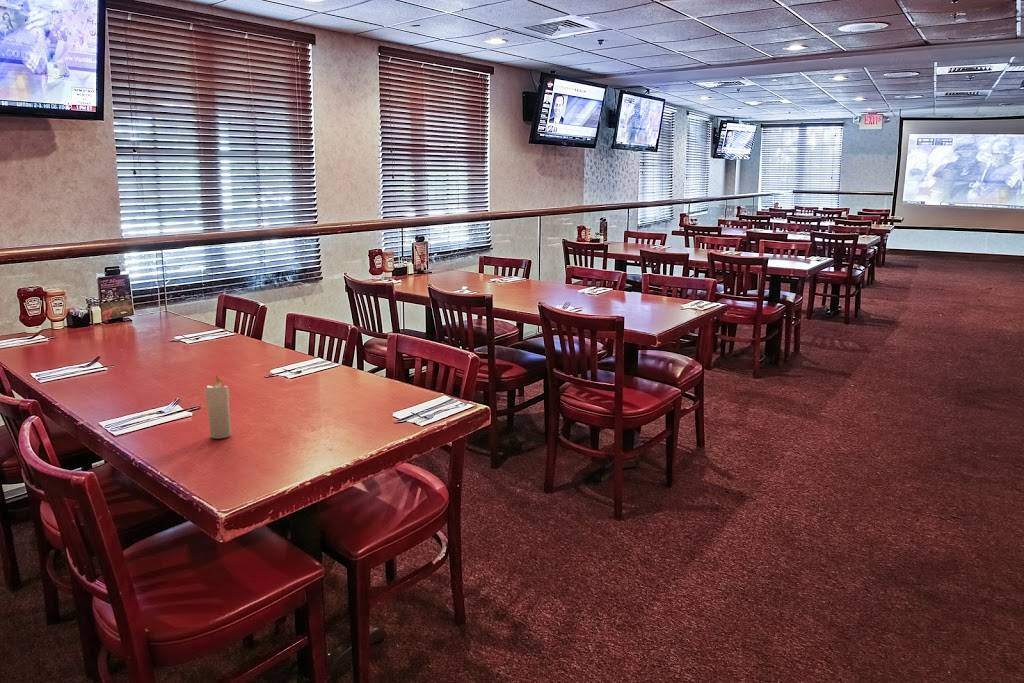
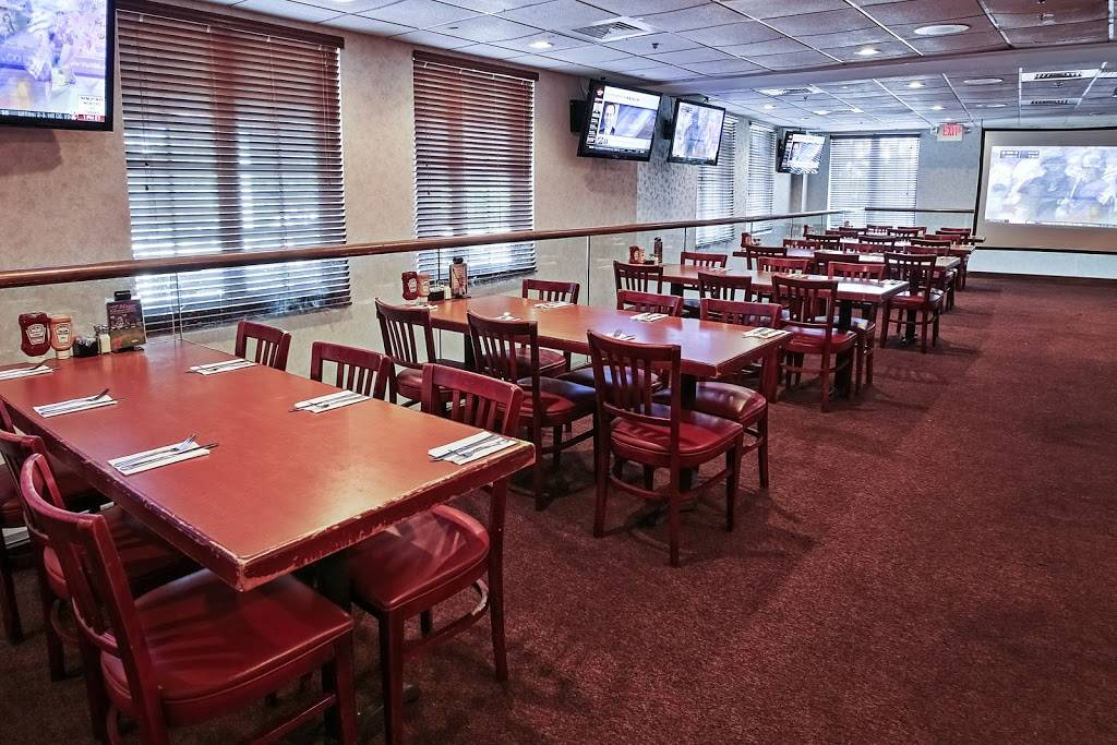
- candle (218, 405)
